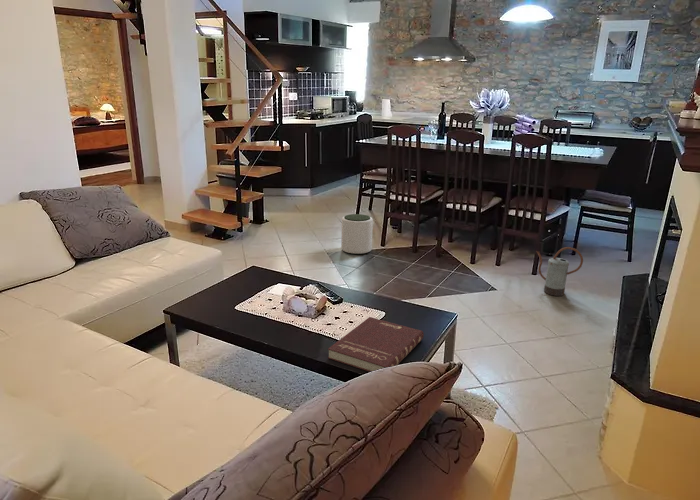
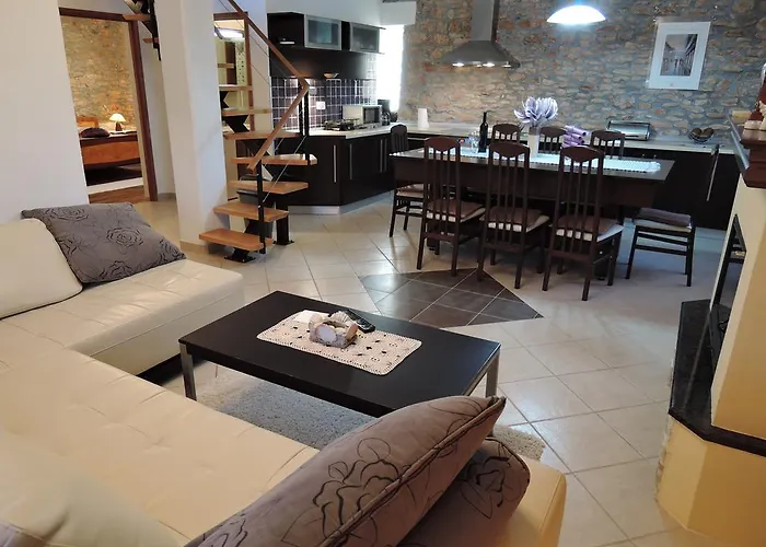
- book (377, 344)
- plant pot (356, 233)
- watering can (557, 269)
